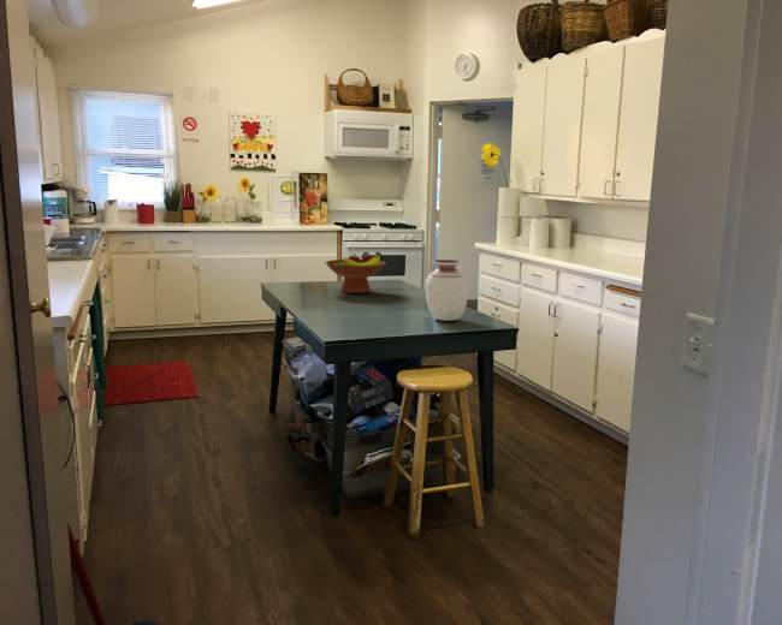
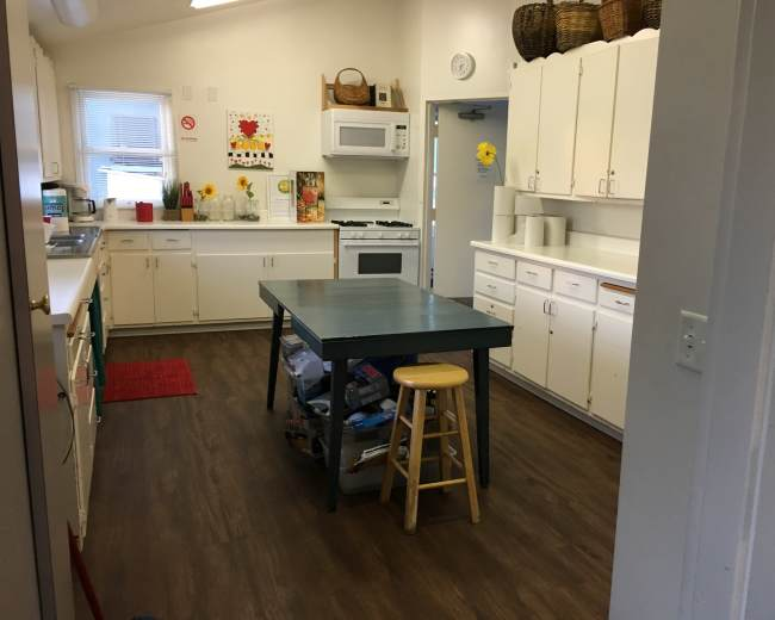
- fruit bowl (355, 270)
- vase (446, 290)
